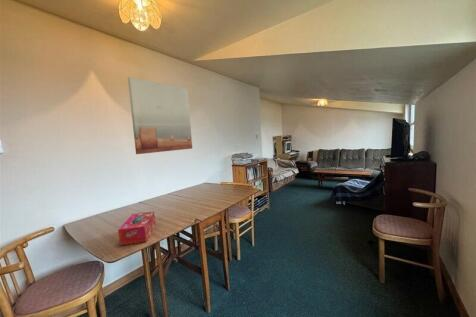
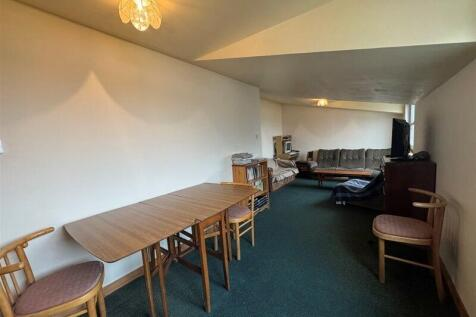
- wall art (164, 118)
- tissue box (138, 226)
